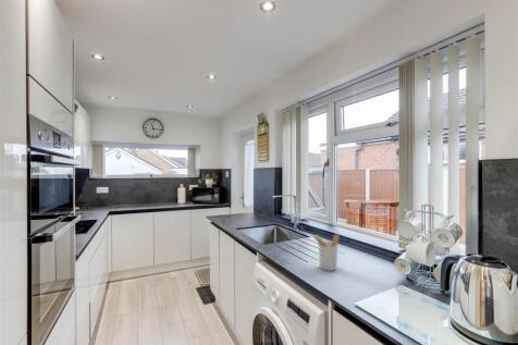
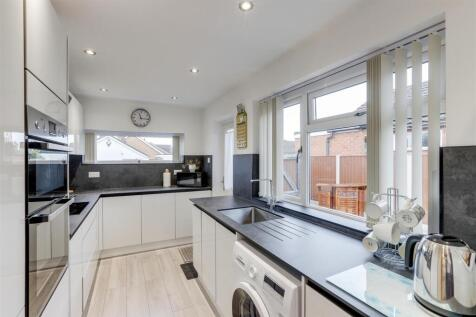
- utensil holder (324, 250)
